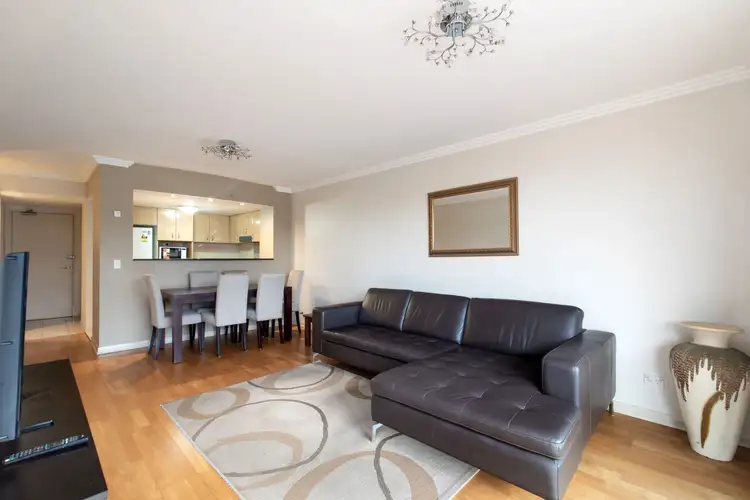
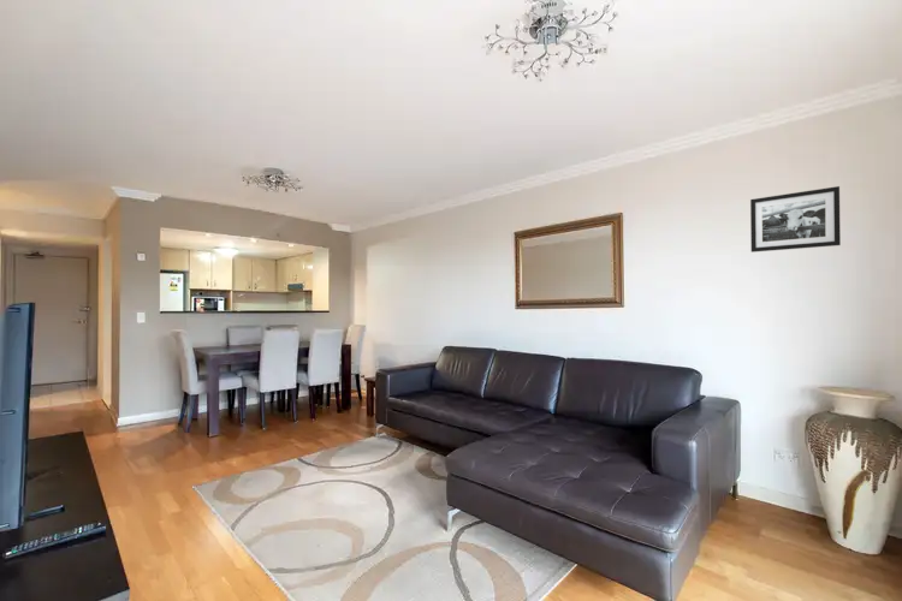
+ picture frame (793, 220)
